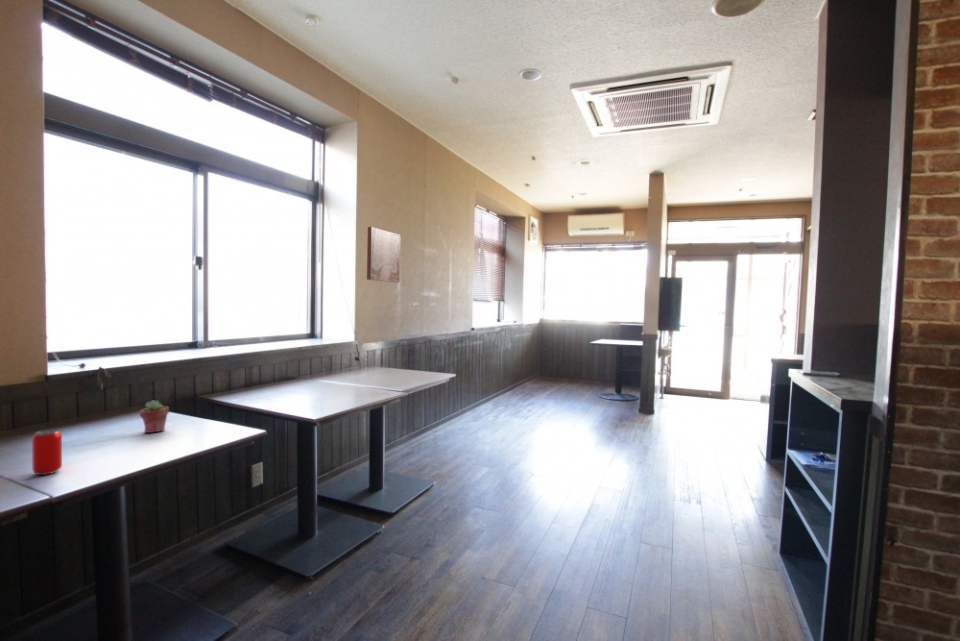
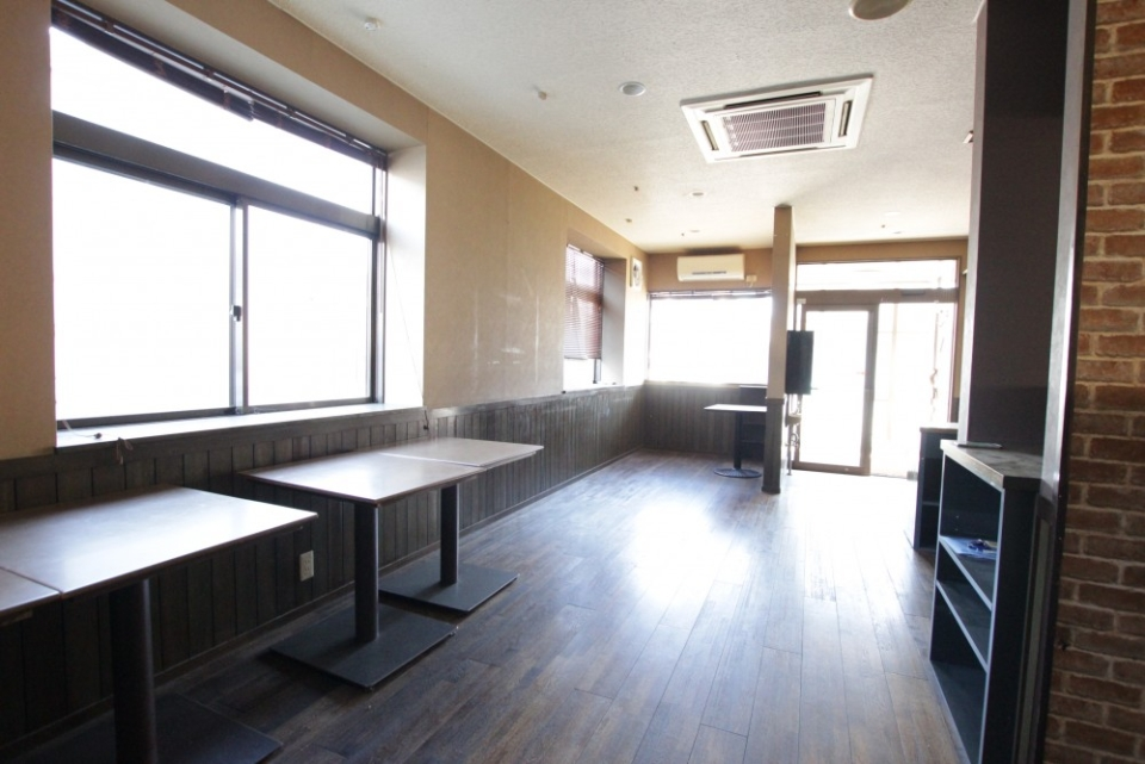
- wall art (384, 256)
- potted succulent (154, 415)
- can (47, 452)
